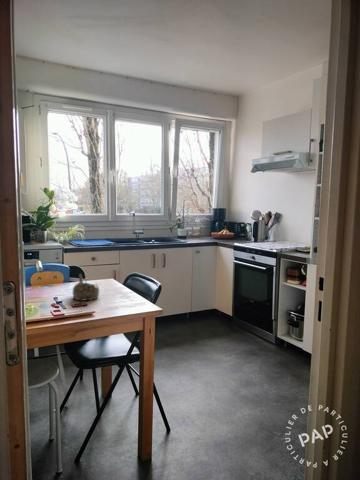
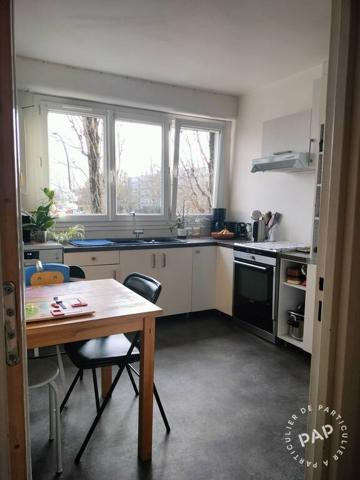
- teapot (85, 287)
